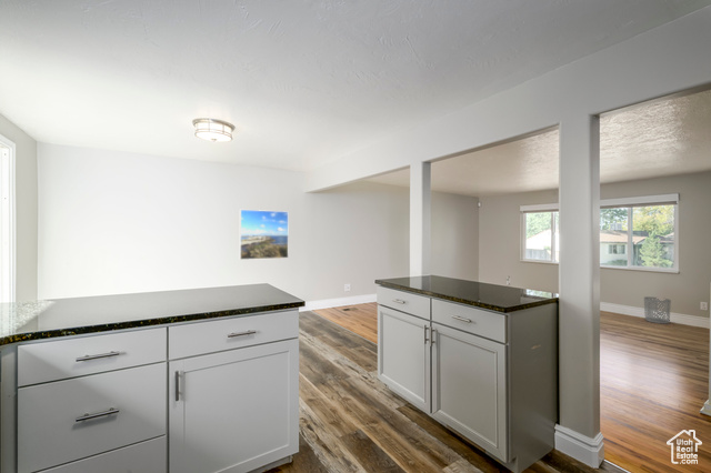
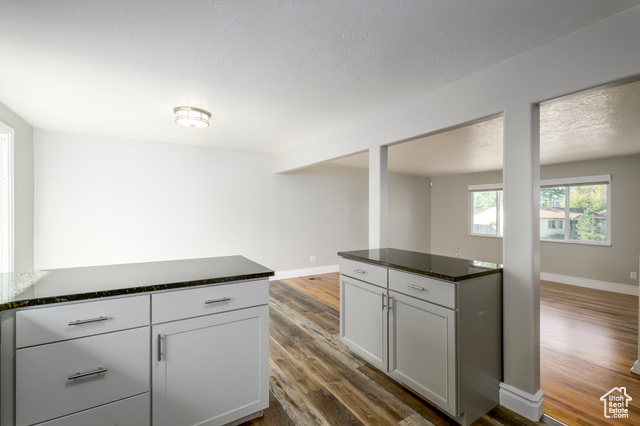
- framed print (264, 234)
- waste bin (657, 309)
